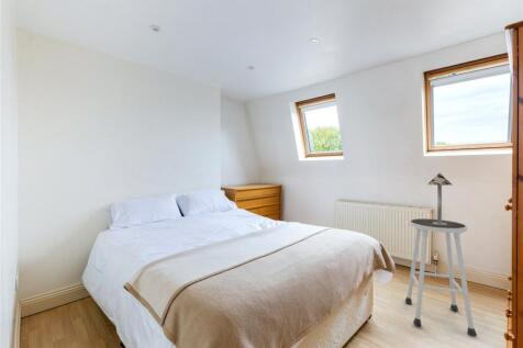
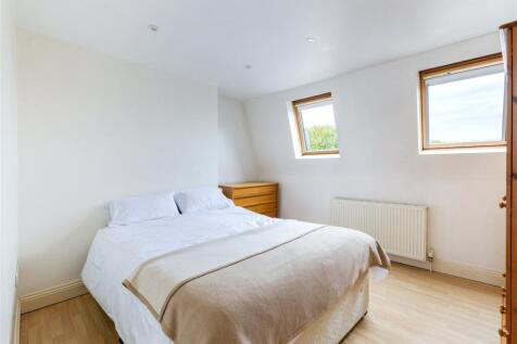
- table lamp (439, 198)
- stool (436, 273)
